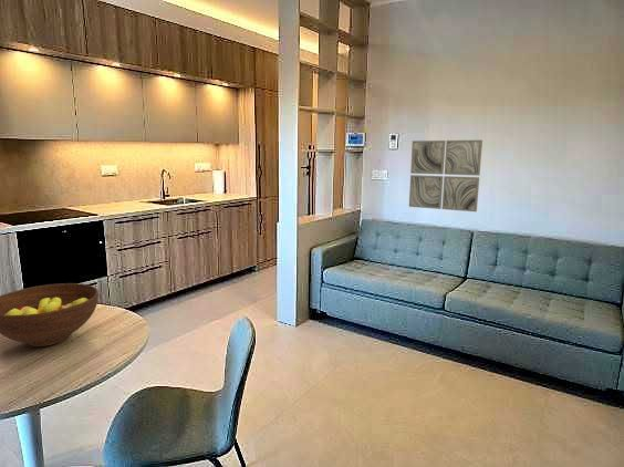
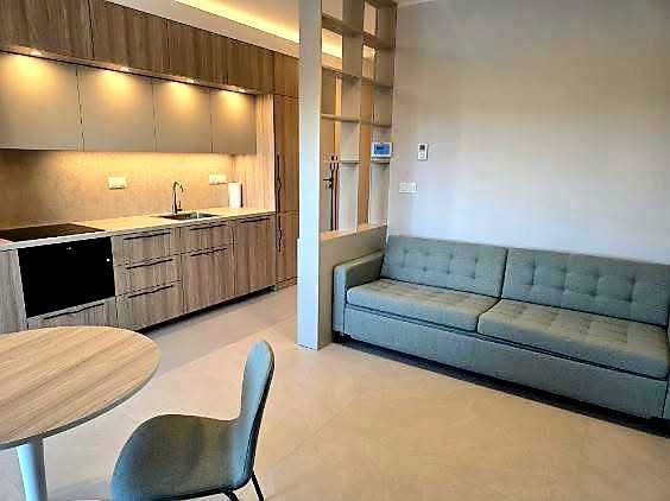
- wall art (444, 176)
- fruit bowl (46, 319)
